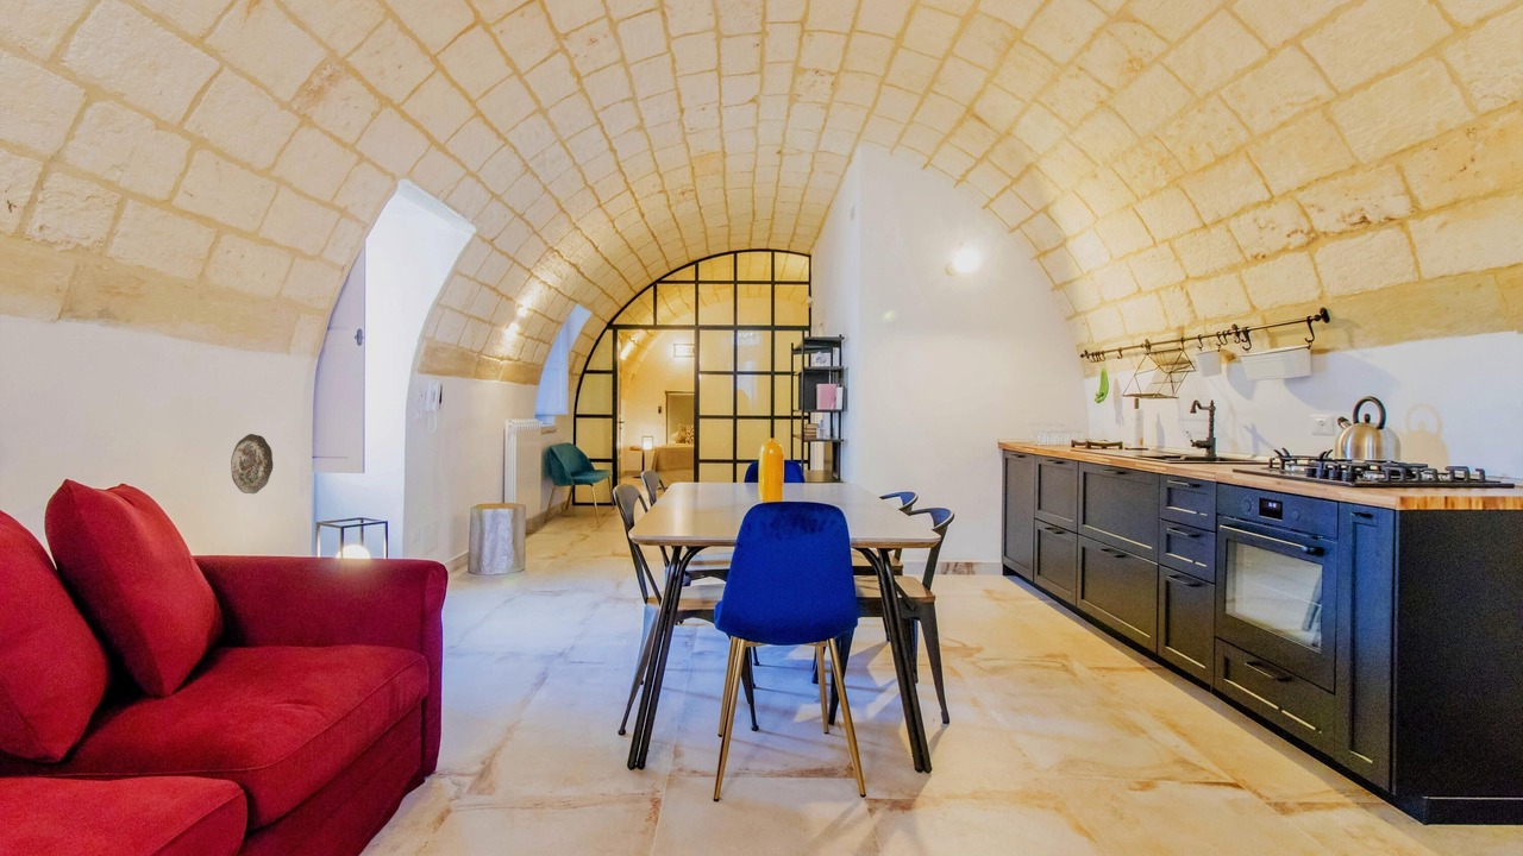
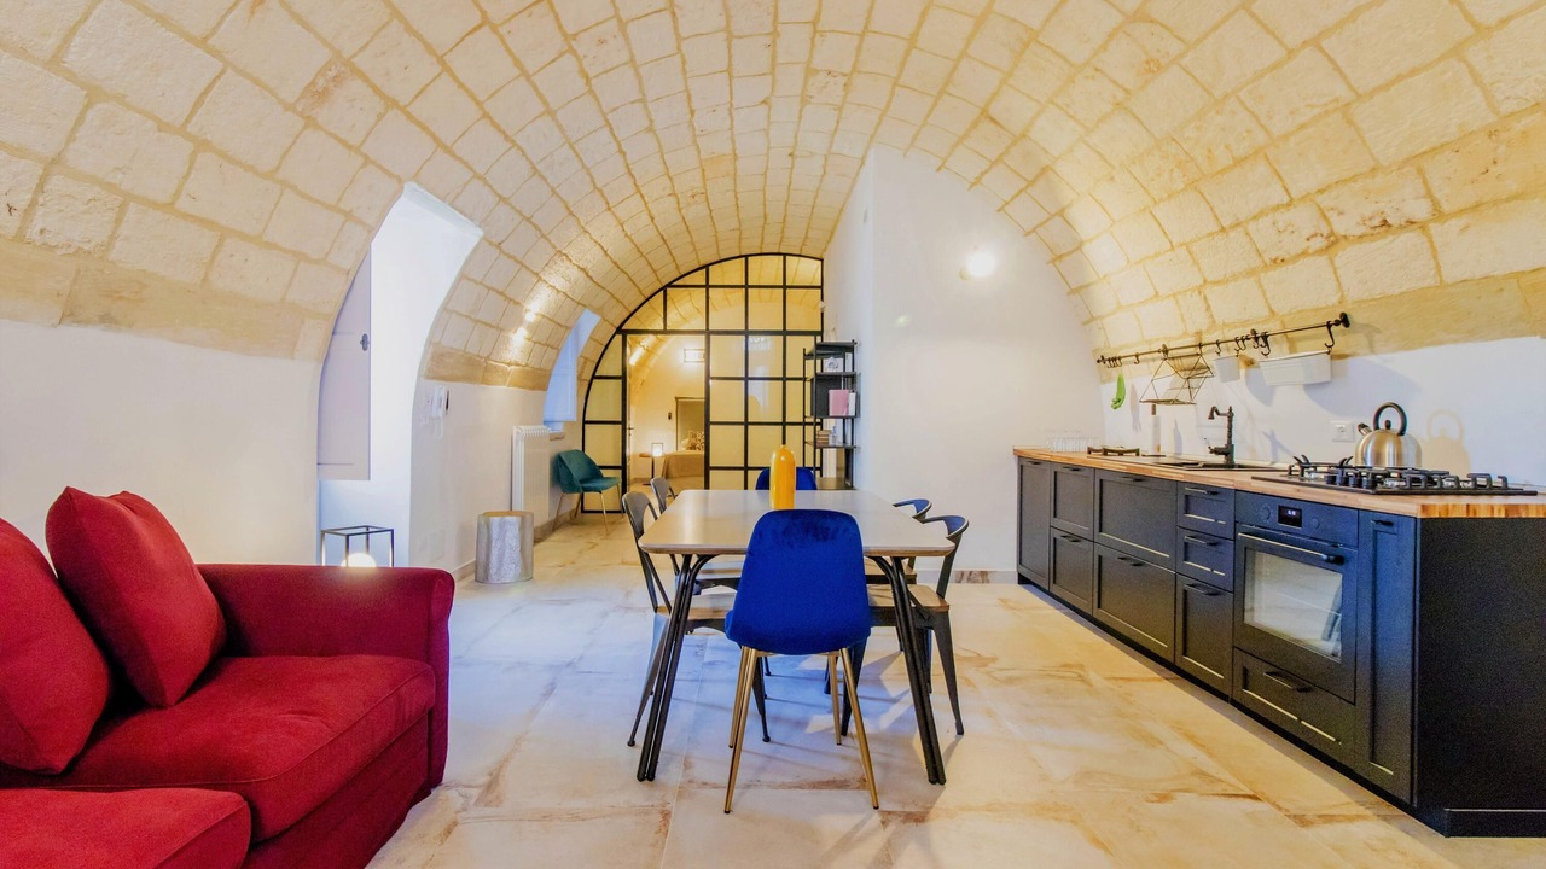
- decorative plate (250, 464)
